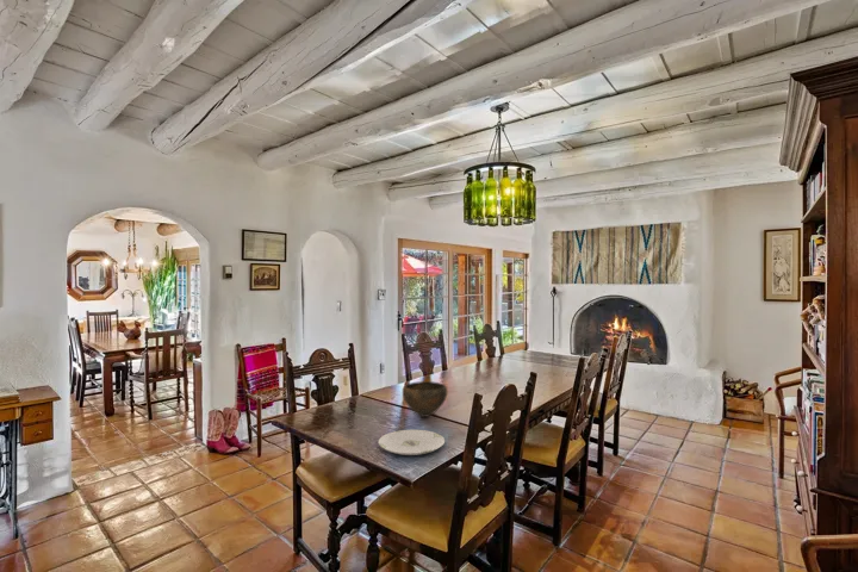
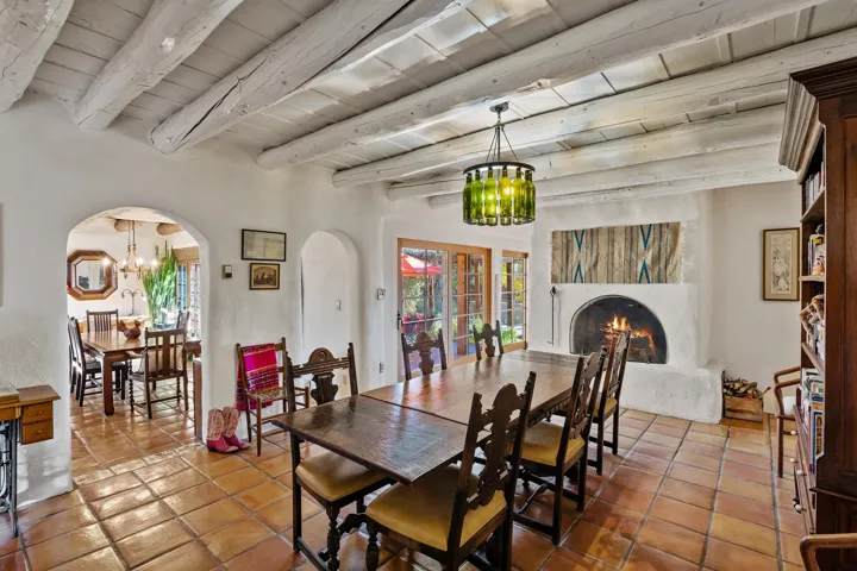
- bowl (424, 400)
- plate (411, 442)
